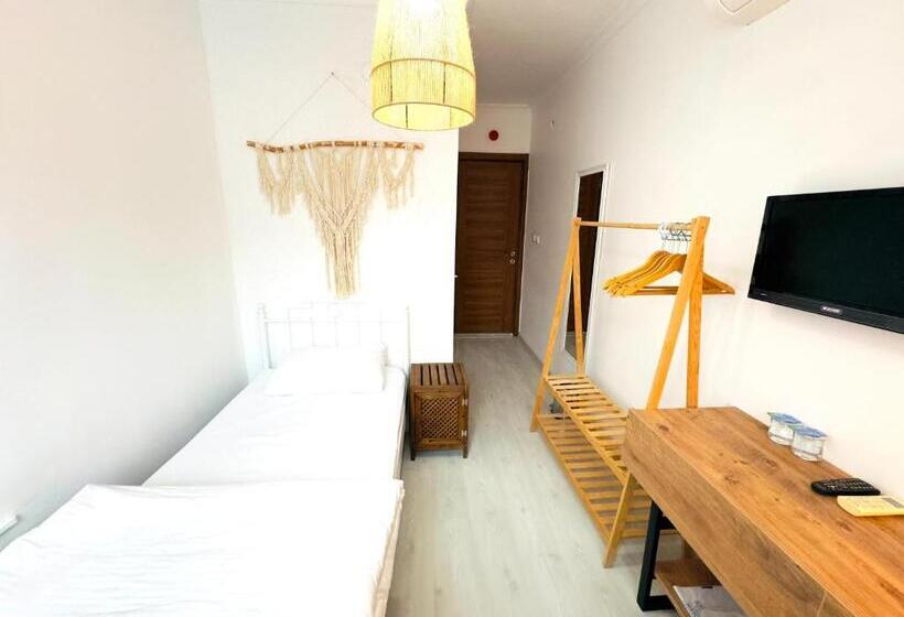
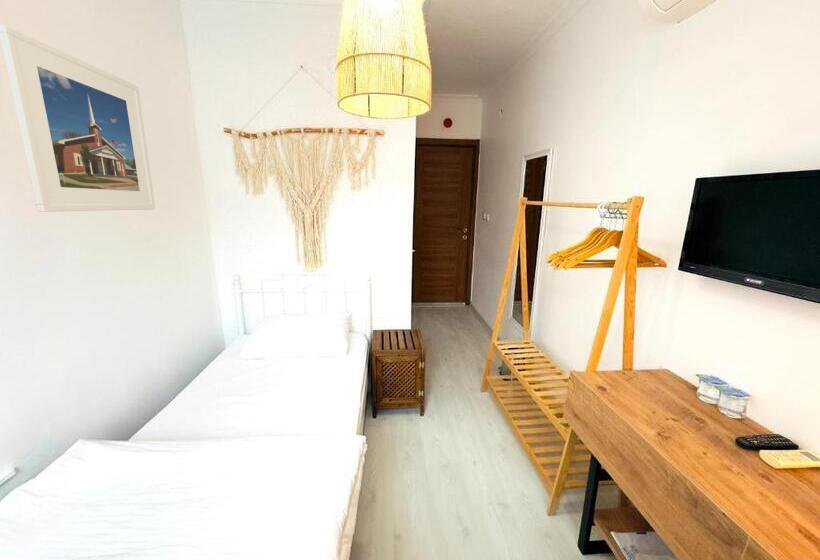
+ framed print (95, 139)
